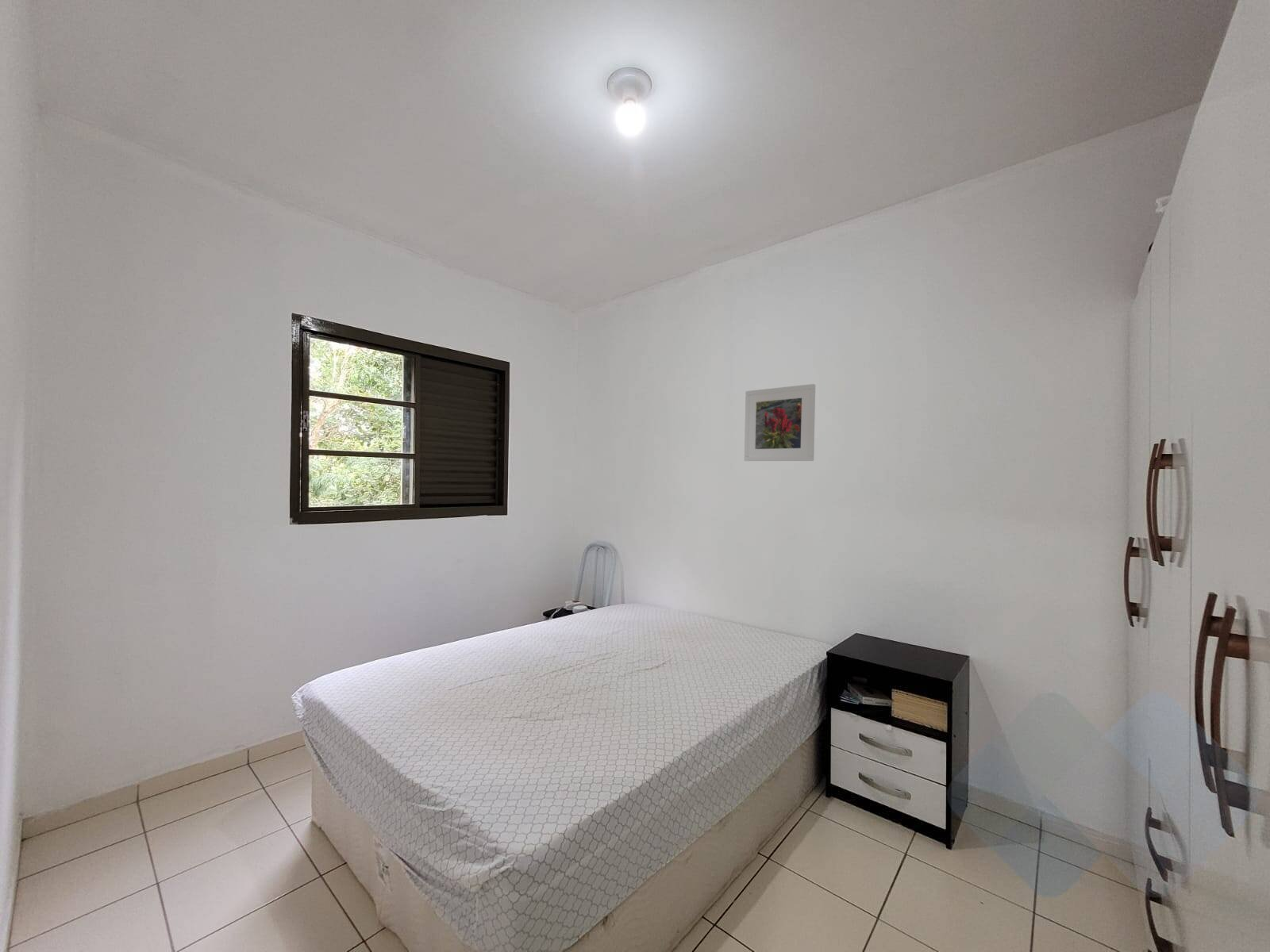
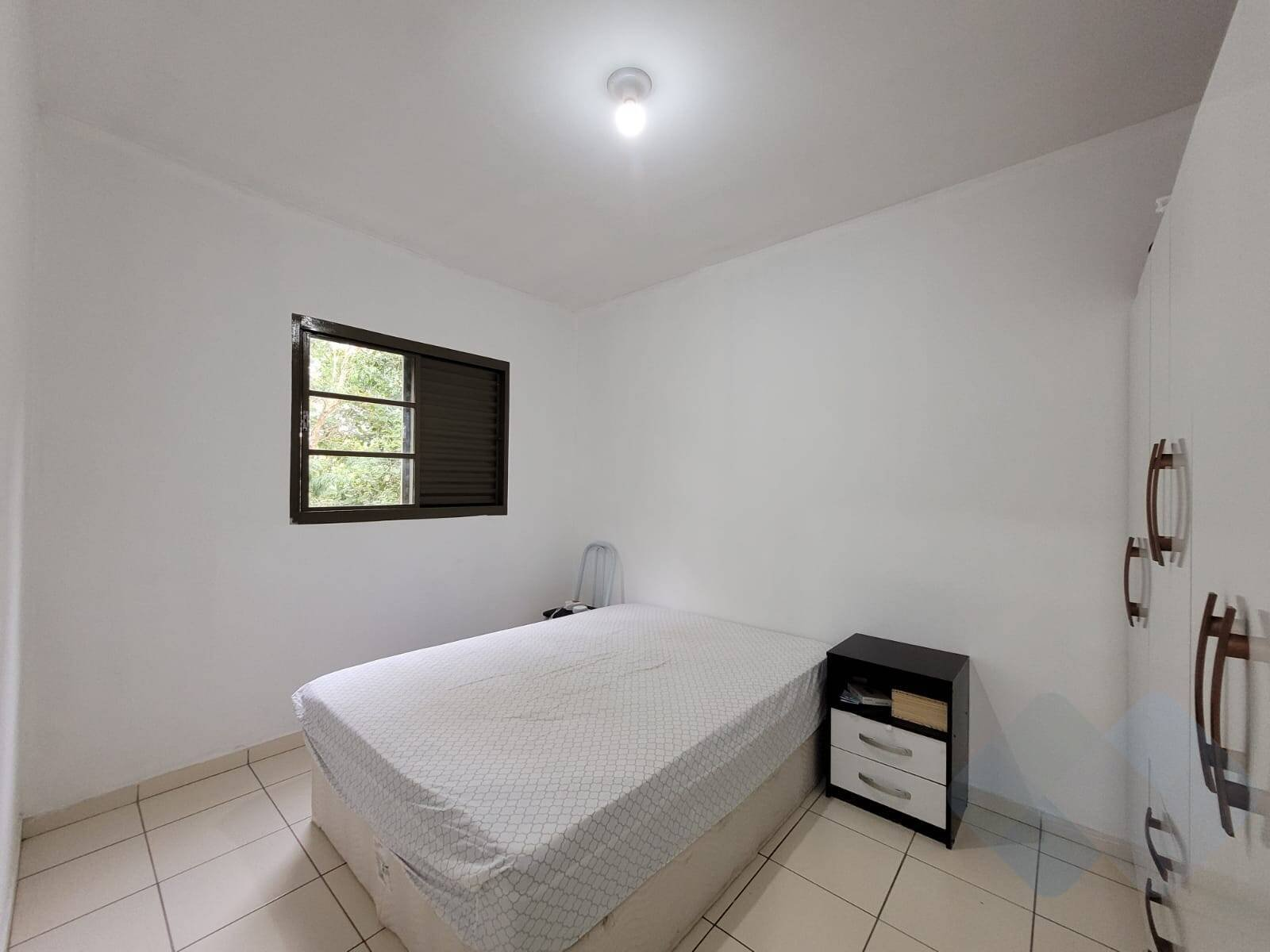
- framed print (778, 424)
